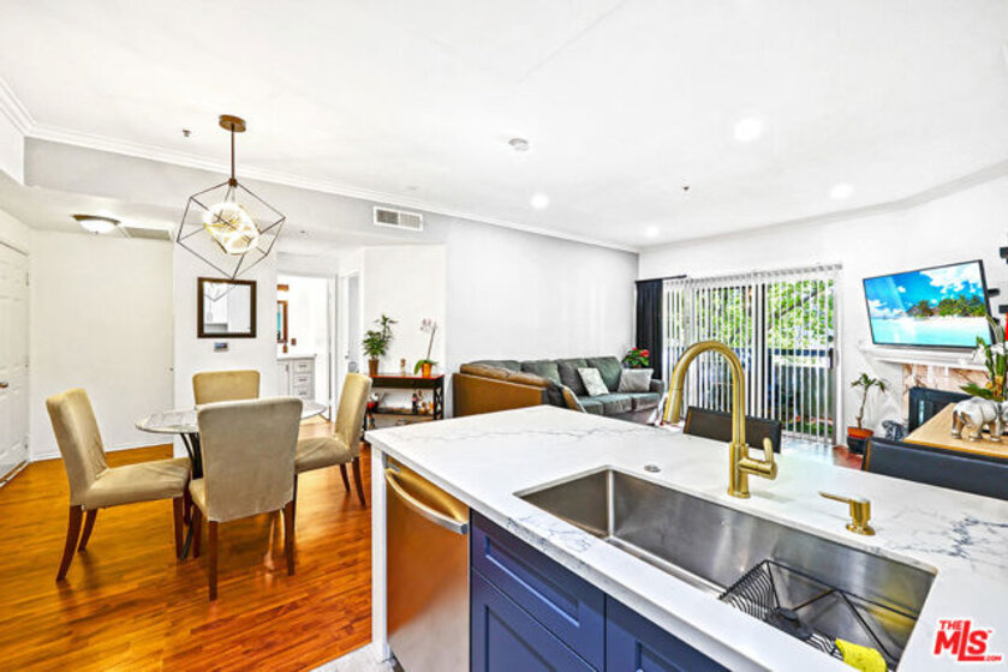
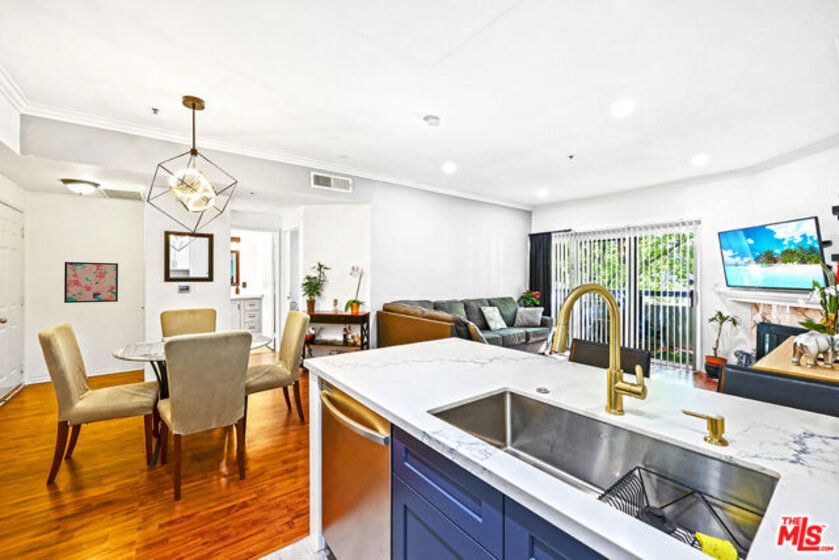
+ wall art (92, 282)
